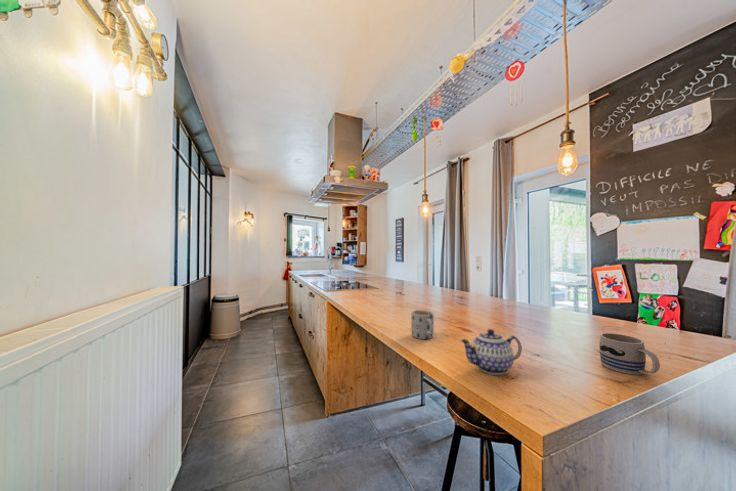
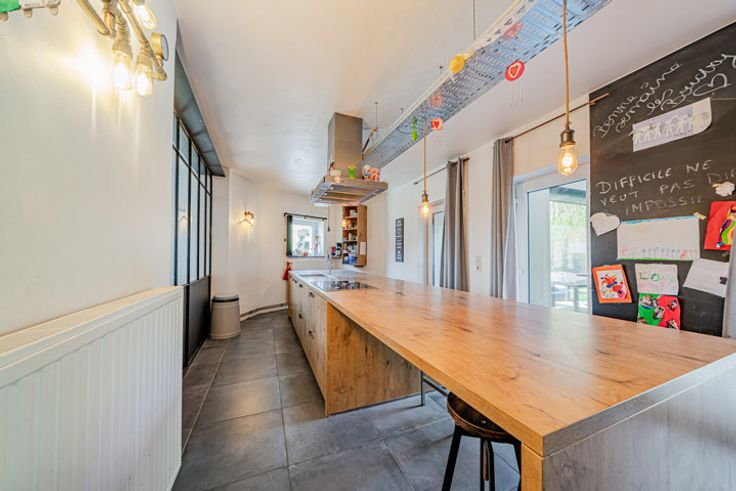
- mug (424, 325)
- teapot (491, 349)
- mug (628, 354)
